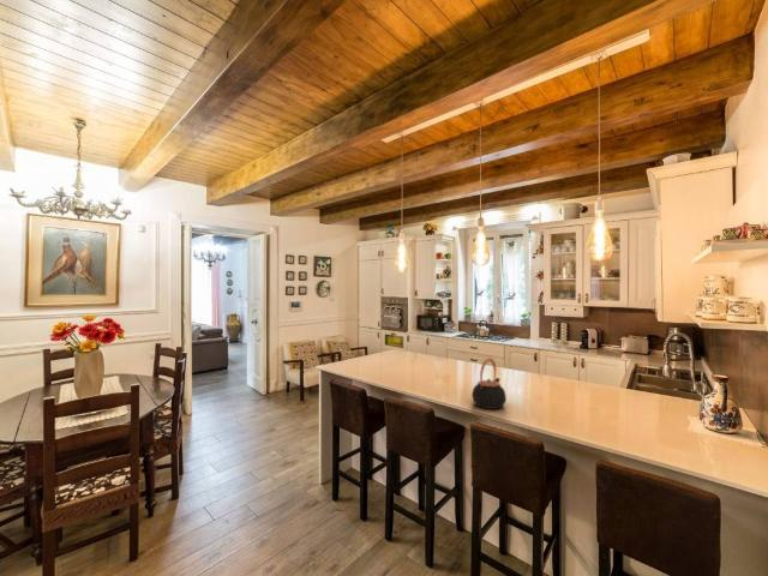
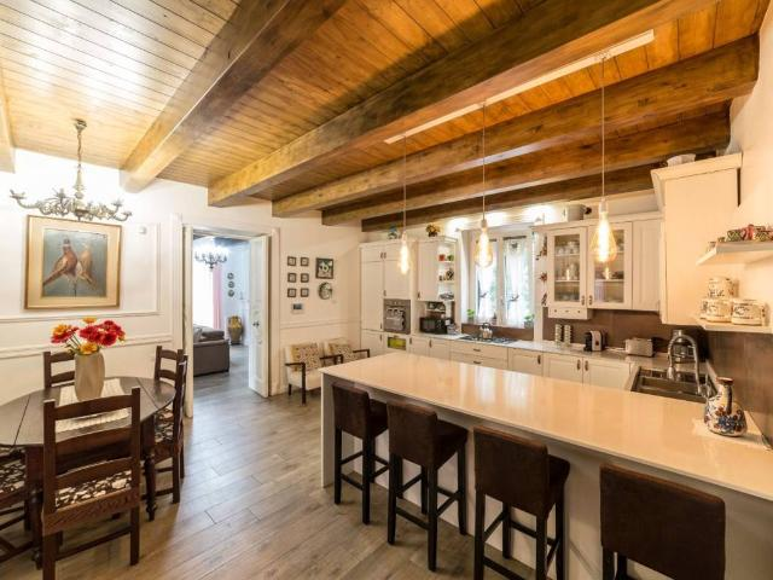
- teapot (490, 380)
